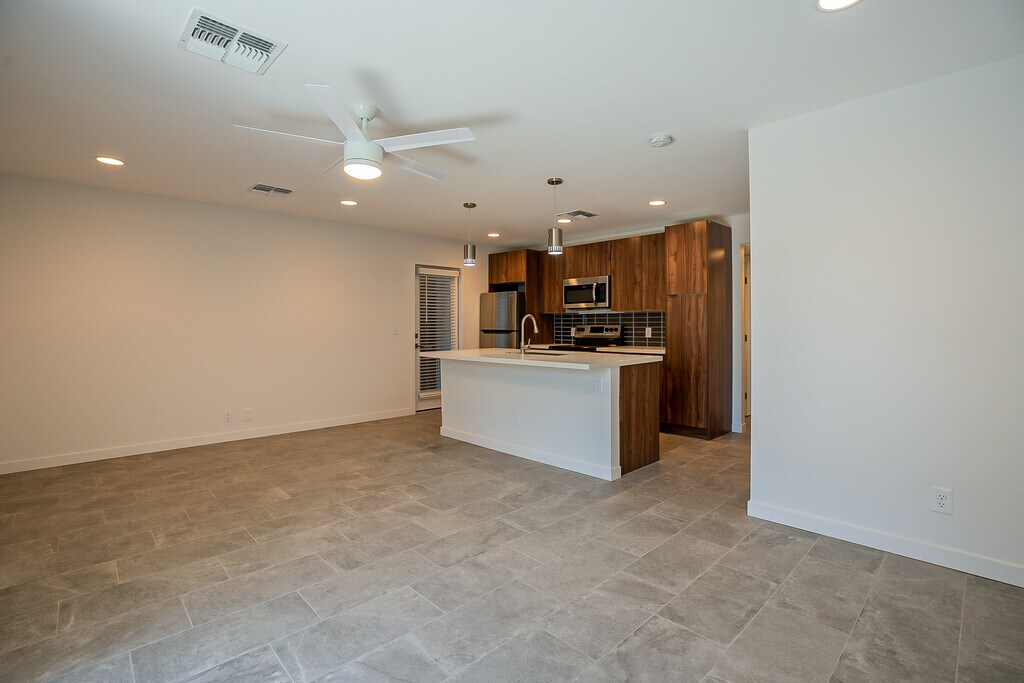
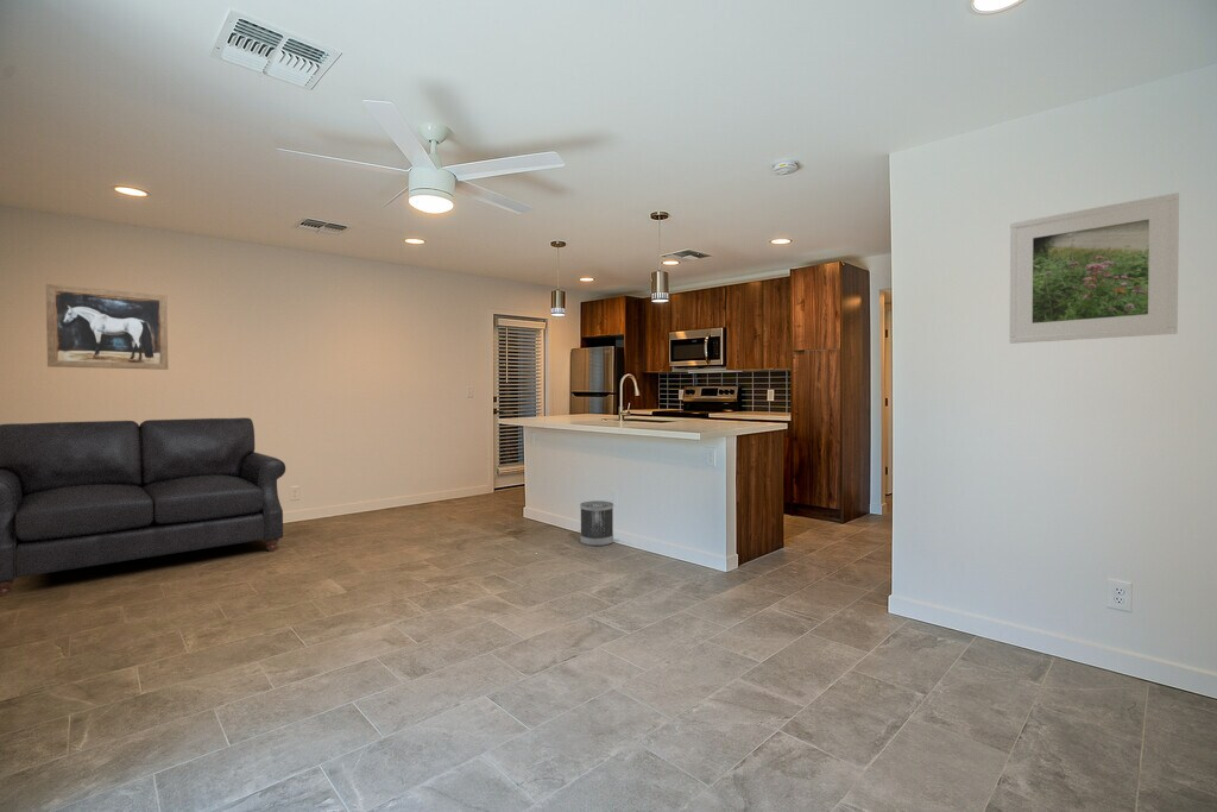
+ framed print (1087, 273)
+ wall art (109, 328)
+ sofa (145, 489)
+ wastebasket (597, 522)
